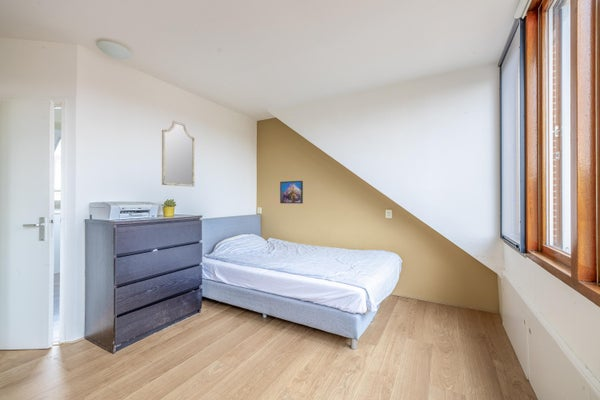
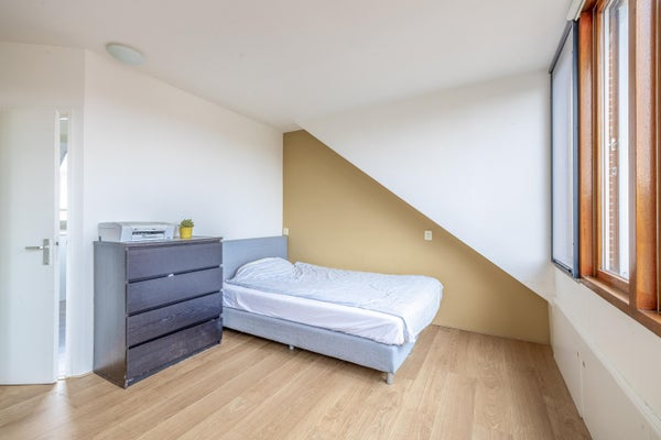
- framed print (291, 192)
- home mirror (179, 154)
